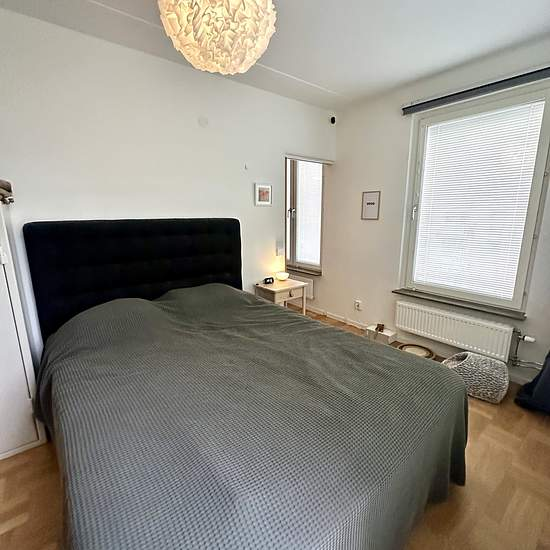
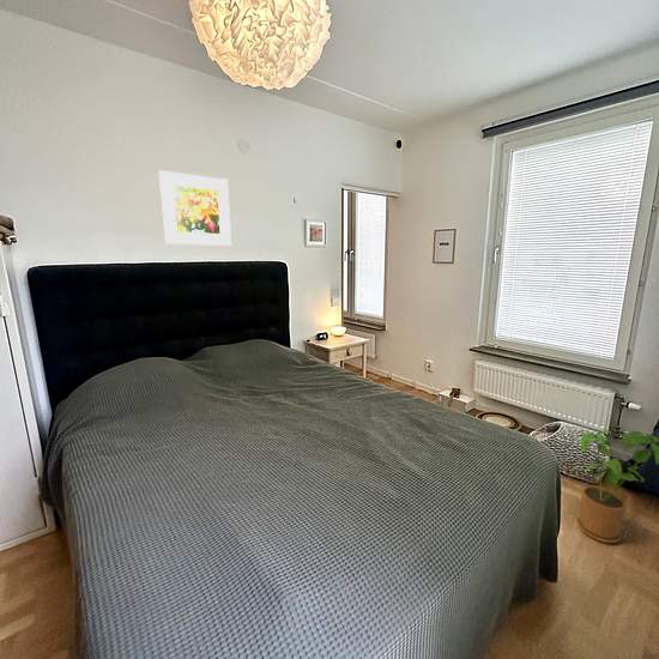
+ house plant (609, 482)
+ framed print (198, 210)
